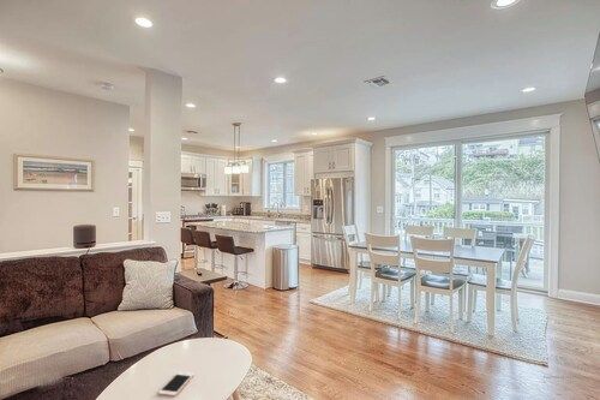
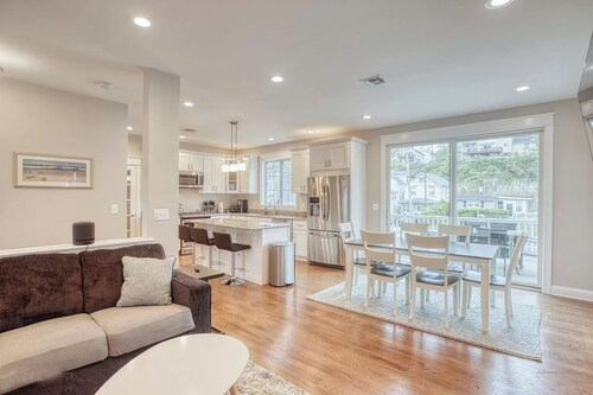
- cell phone (176, 383)
